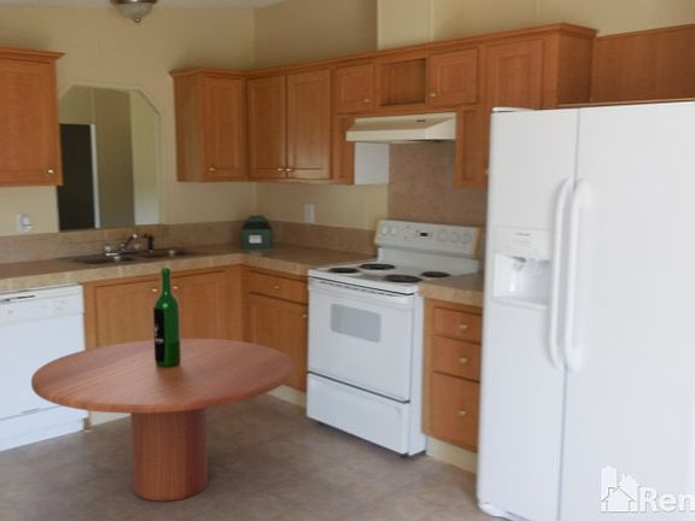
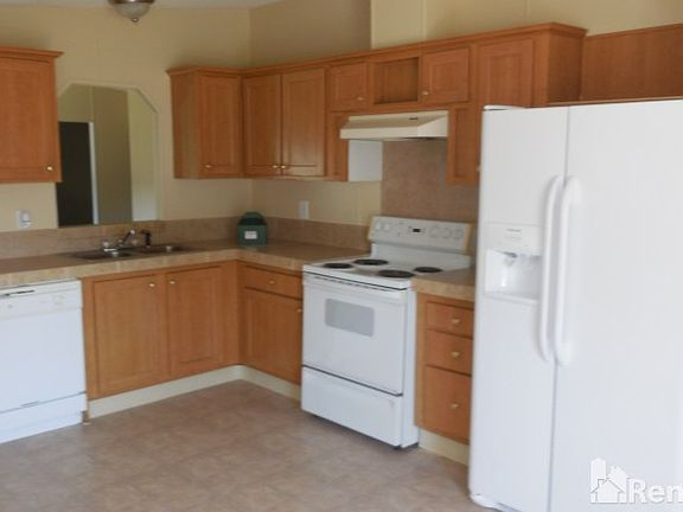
- dining table (168, 379)
